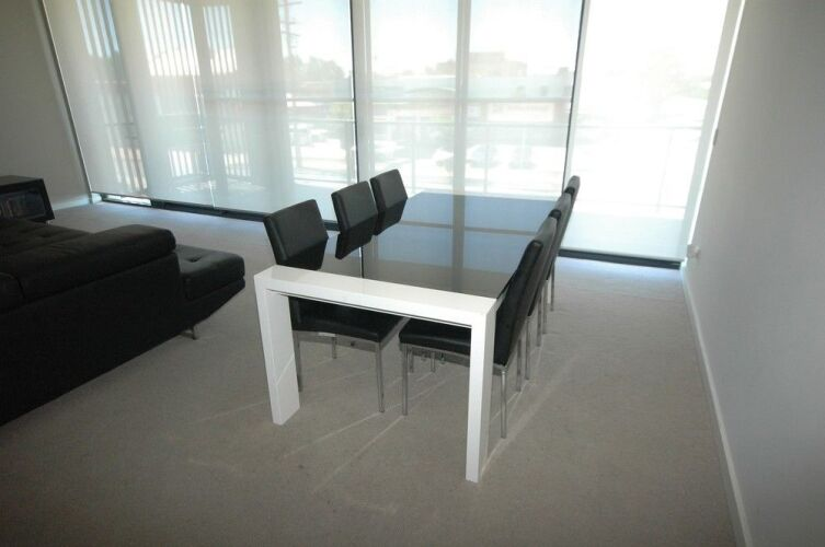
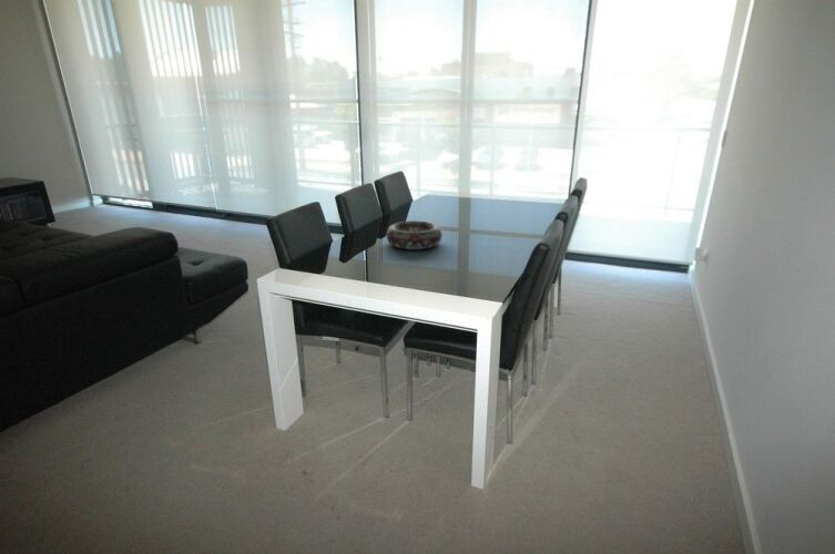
+ decorative bowl (414, 235)
